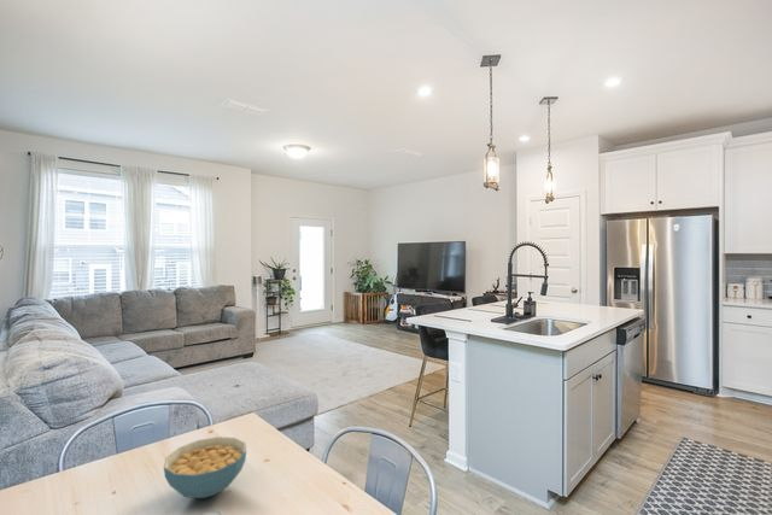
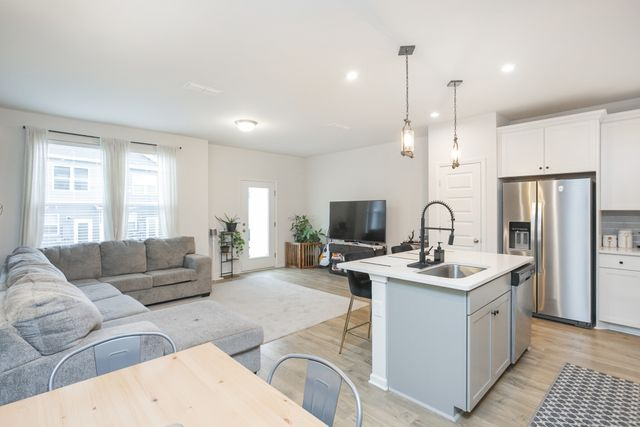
- cereal bowl (206, 472)
